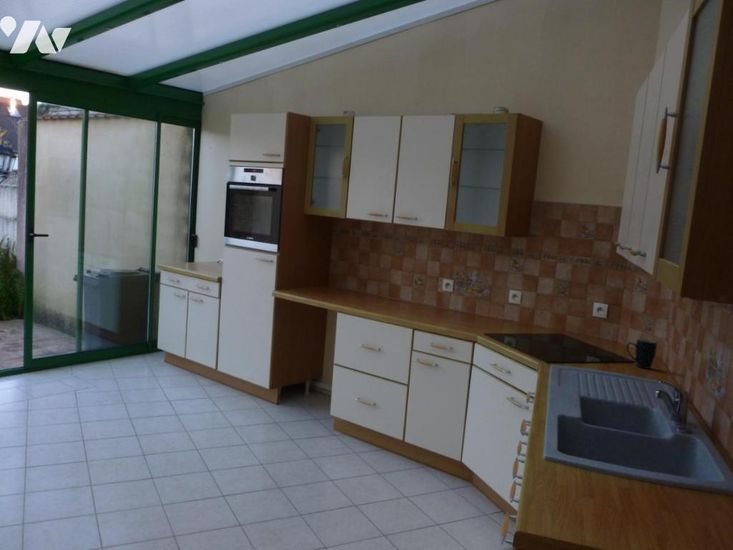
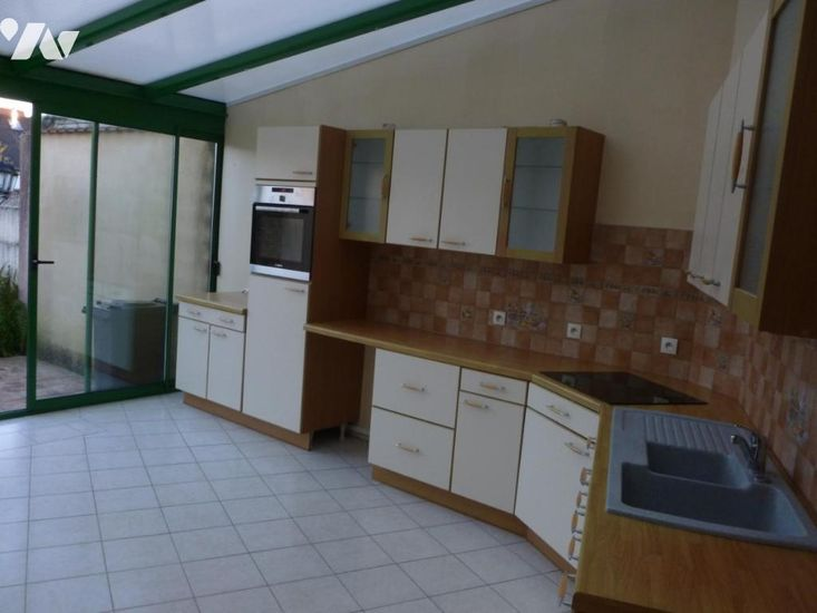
- mug (640, 353)
